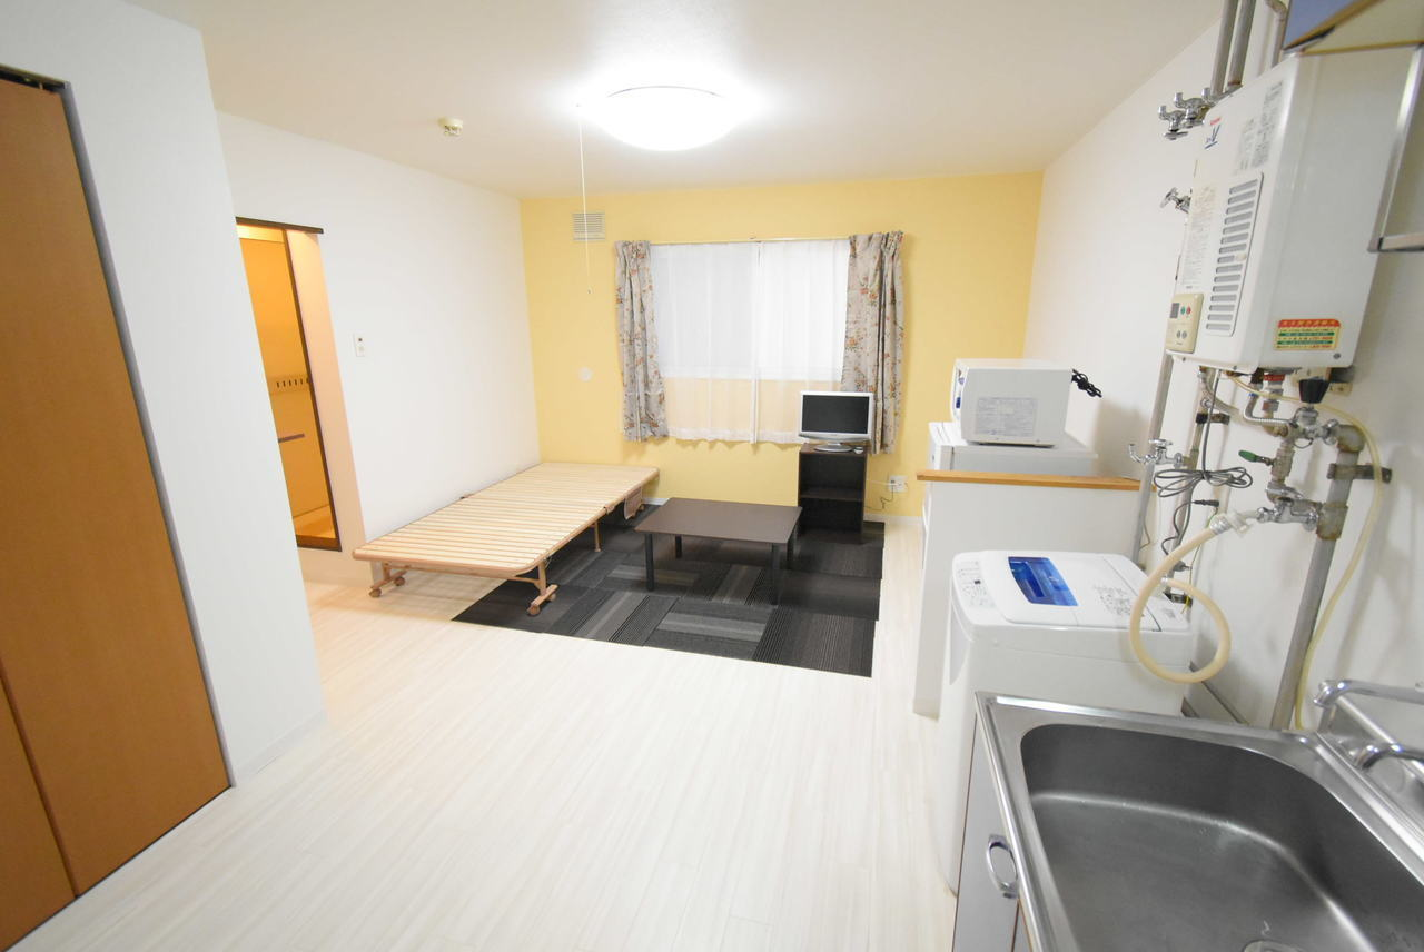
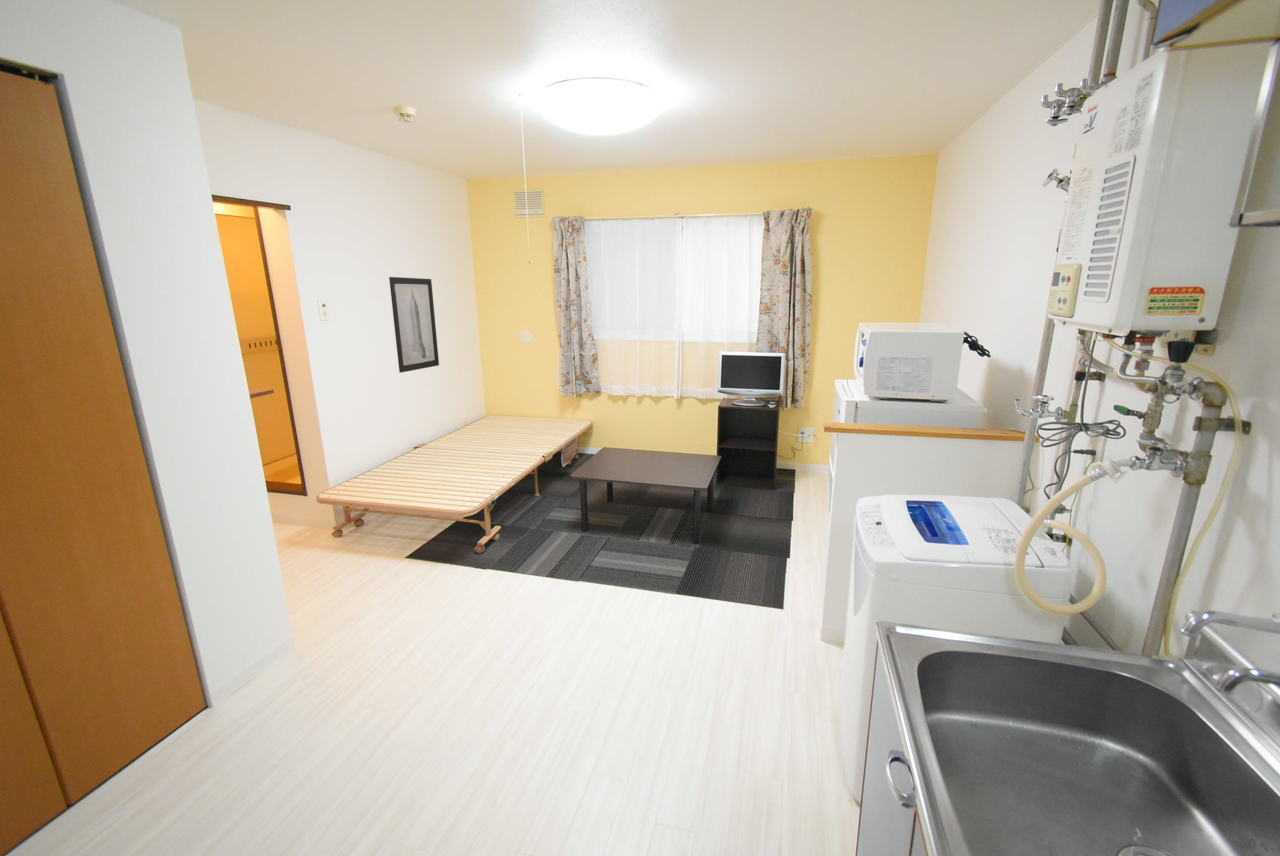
+ wall art (415, 324)
